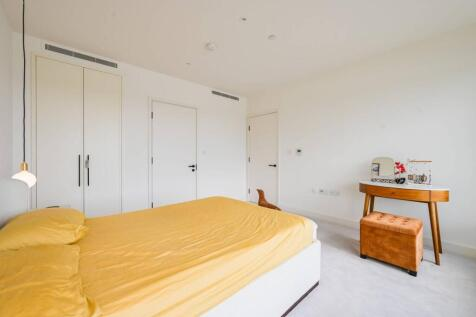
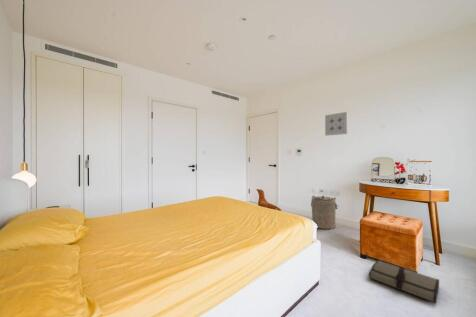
+ wall art (335, 124)
+ tool roll (402, 274)
+ laundry hamper (322, 210)
